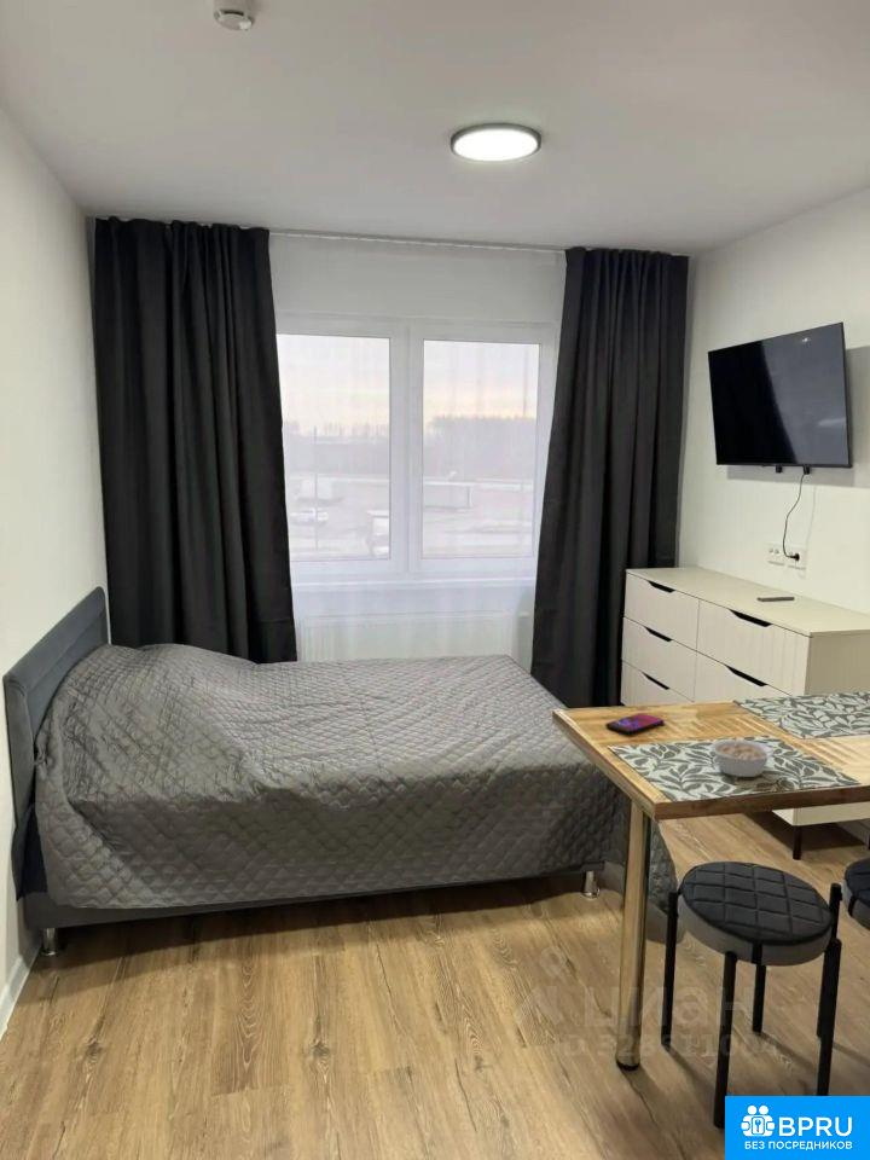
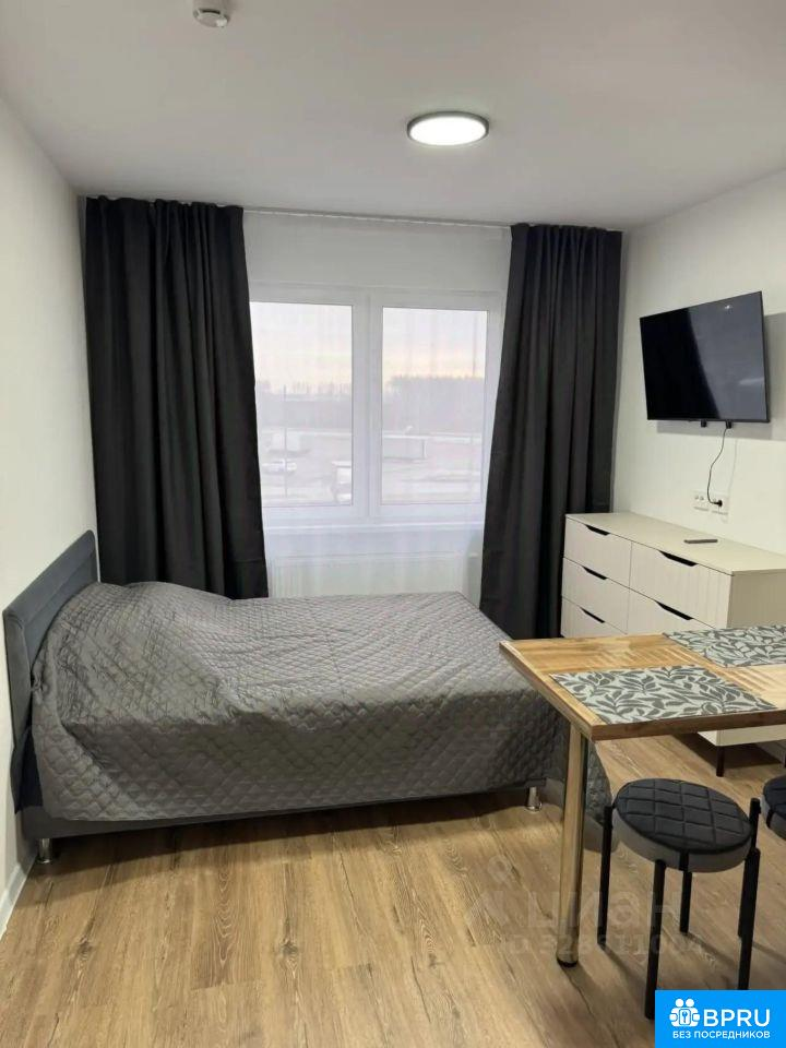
- legume (743, 756)
- smartphone (634, 723)
